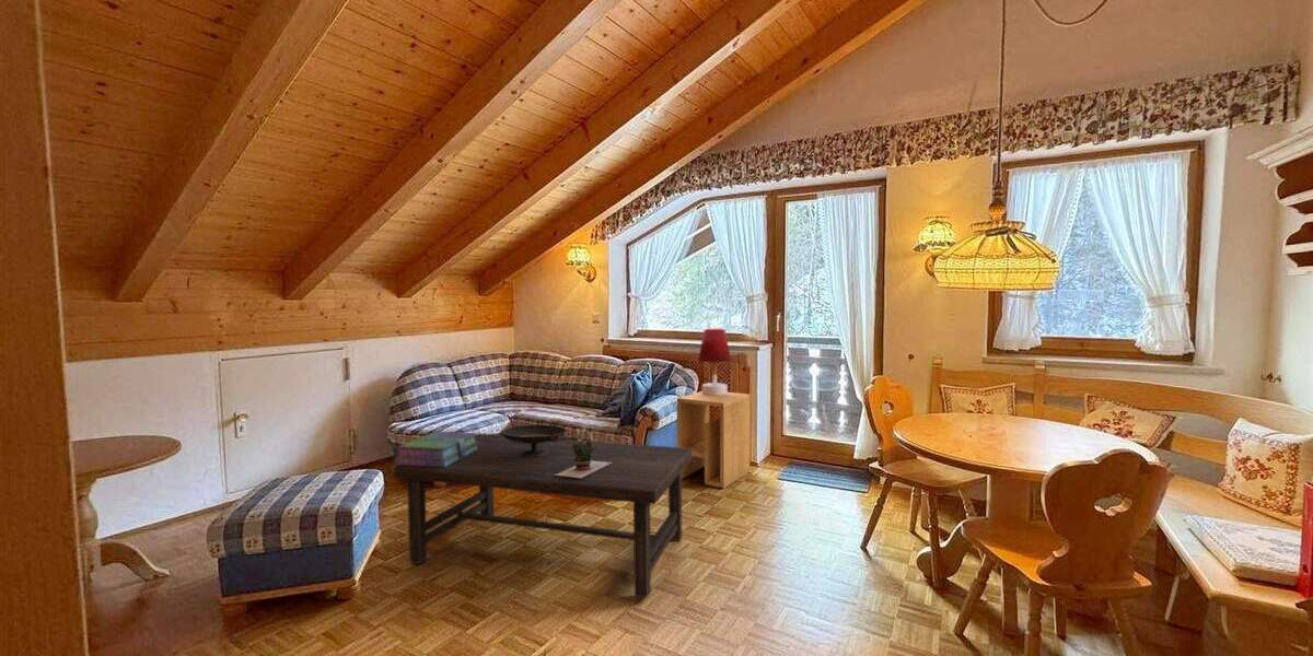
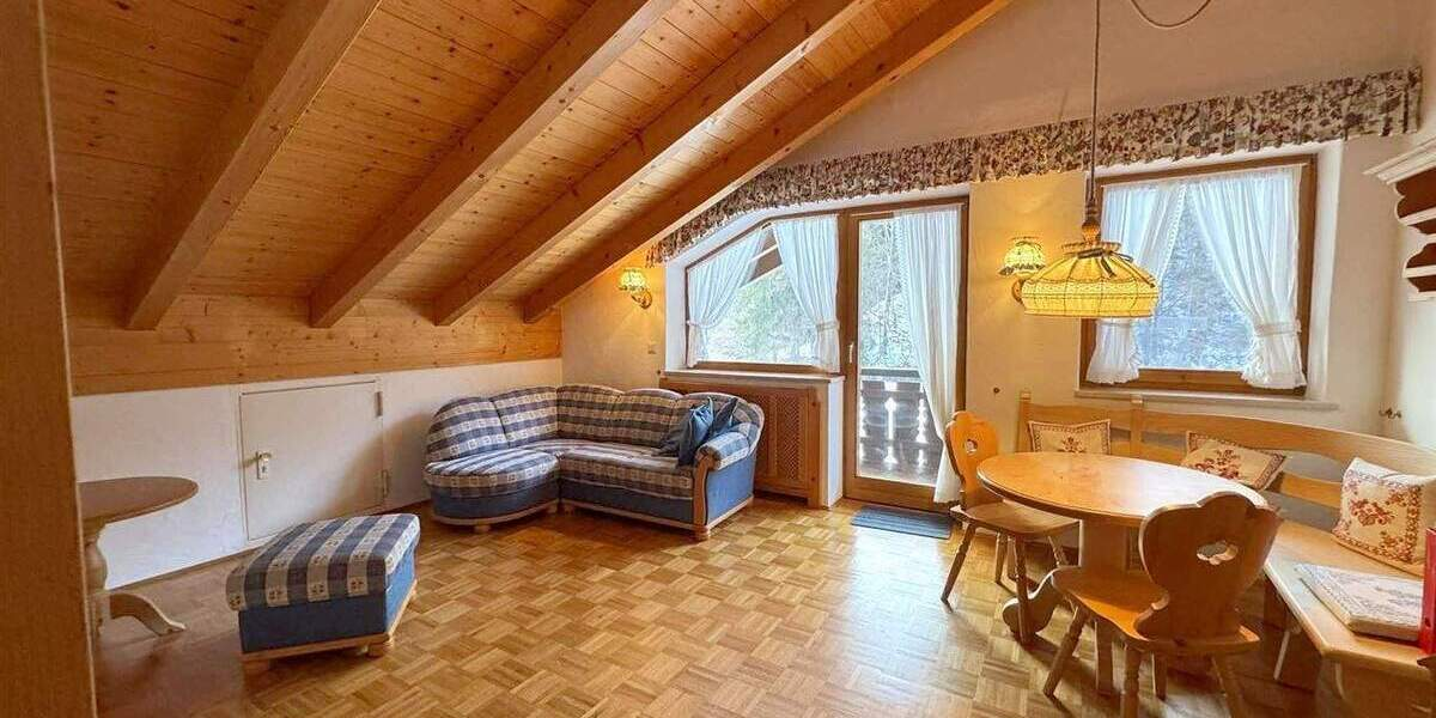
- potted flower (583, 448)
- table lamp (714, 361)
- decorative bowl (534, 441)
- coffee table (550, 493)
- side table (713, 435)
- stack of books (439, 447)
